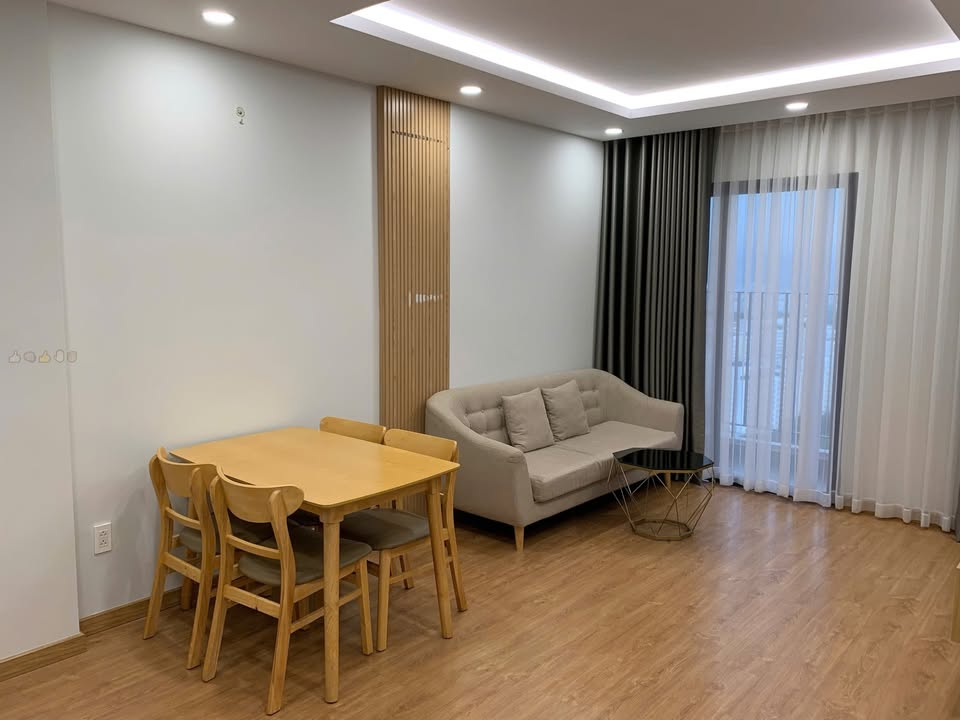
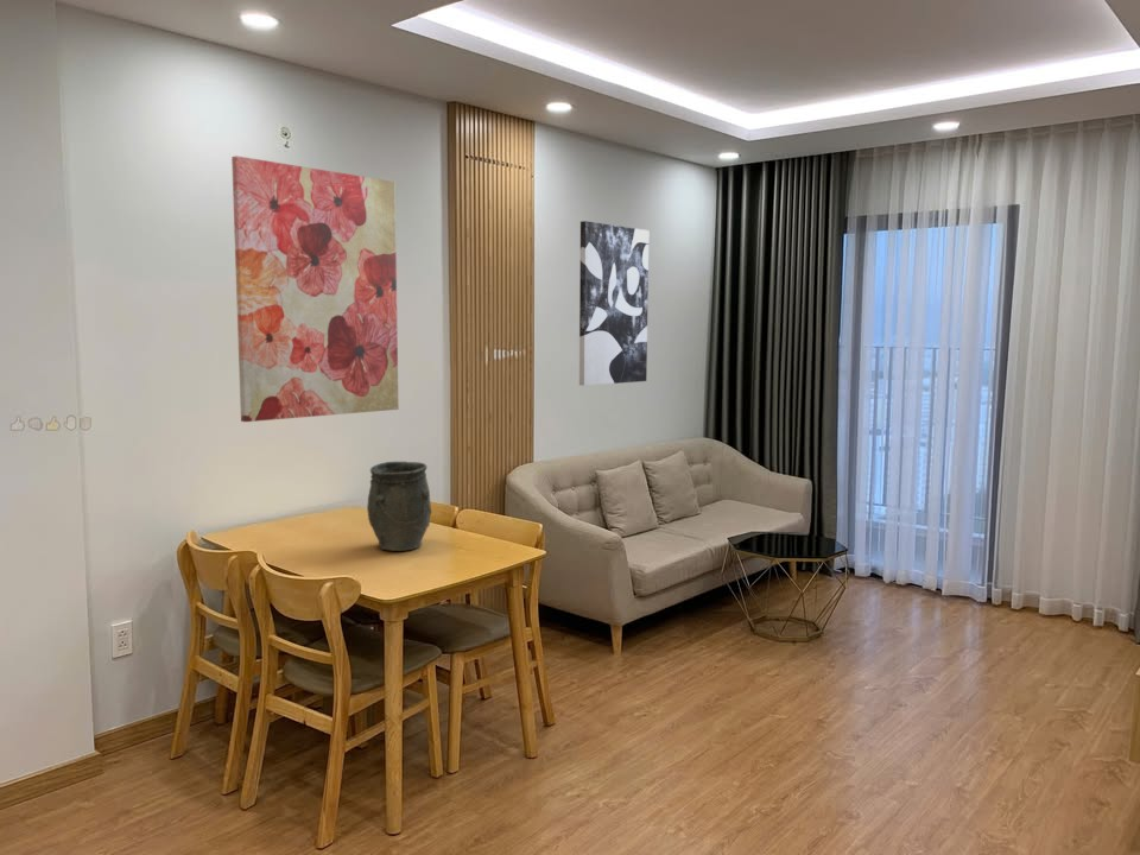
+ vase (399, 505)
+ wall art (322, 293)
+ wall art (614, 305)
